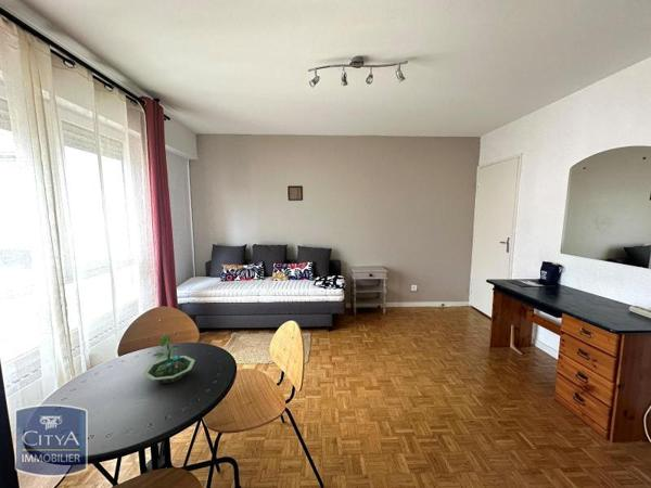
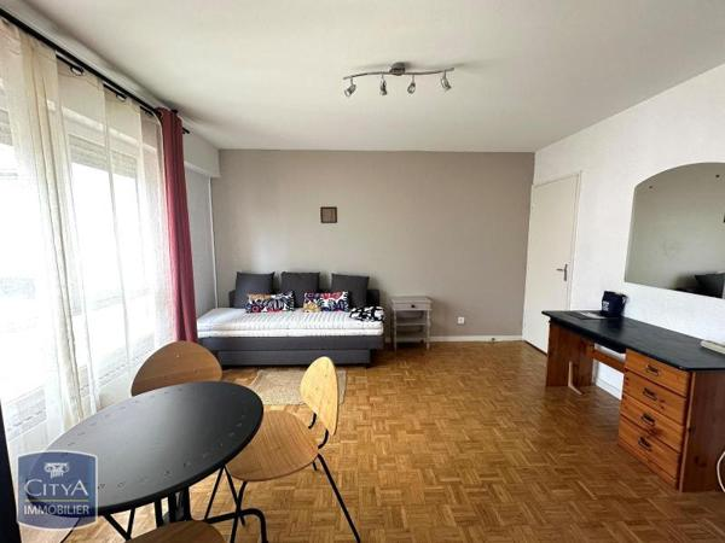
- terrarium (168, 343)
